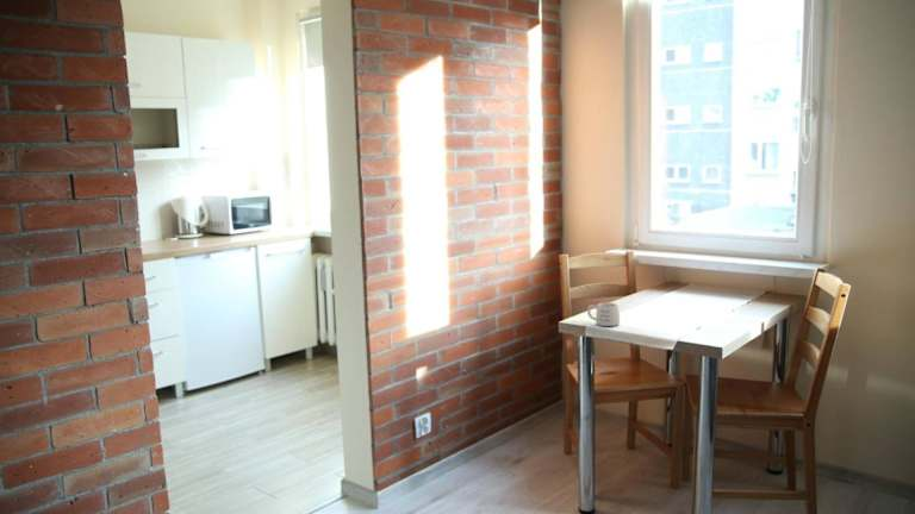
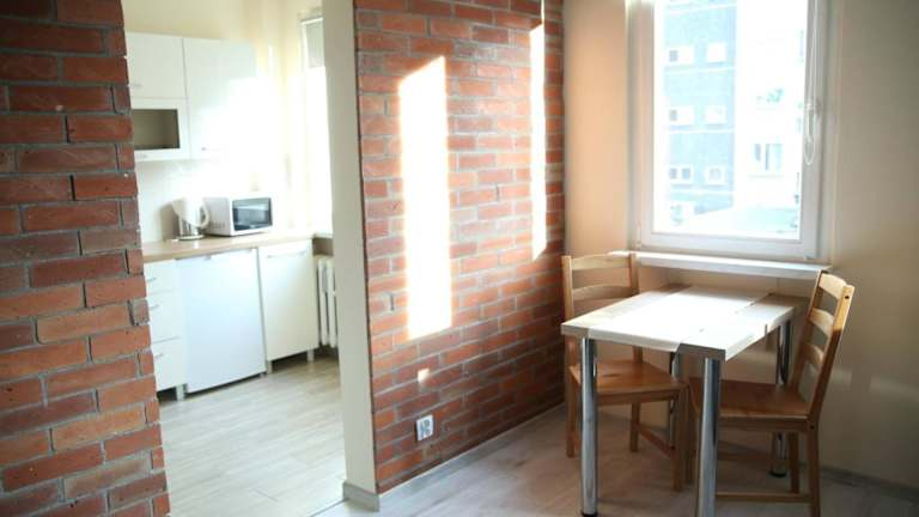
- mug (603, 313)
